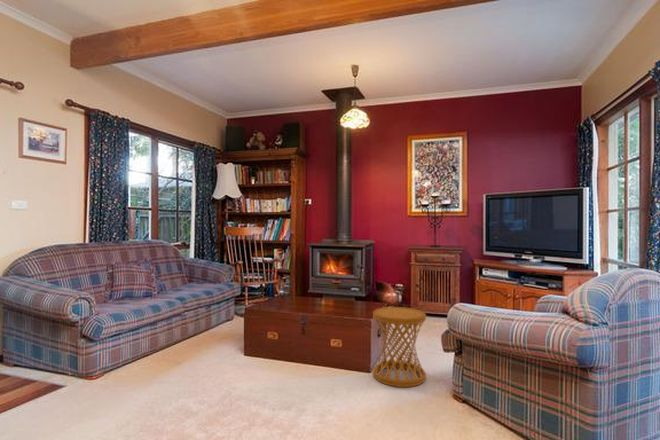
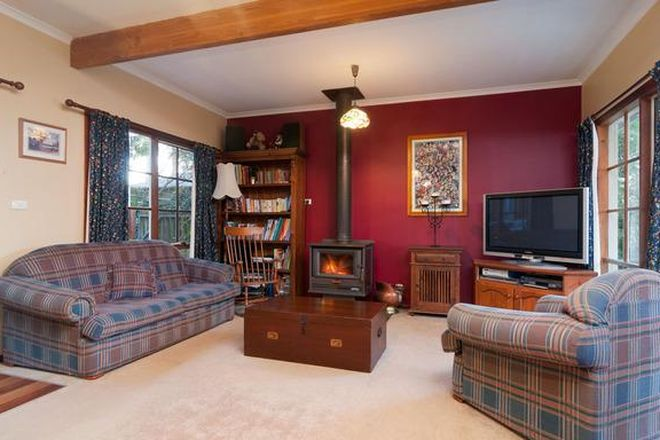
- side table (398, 344)
